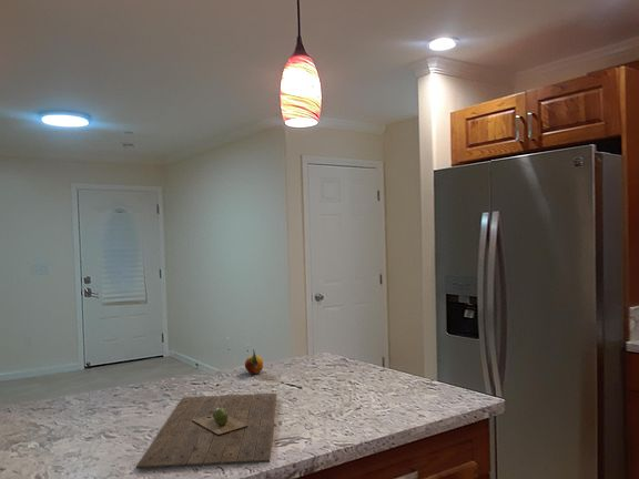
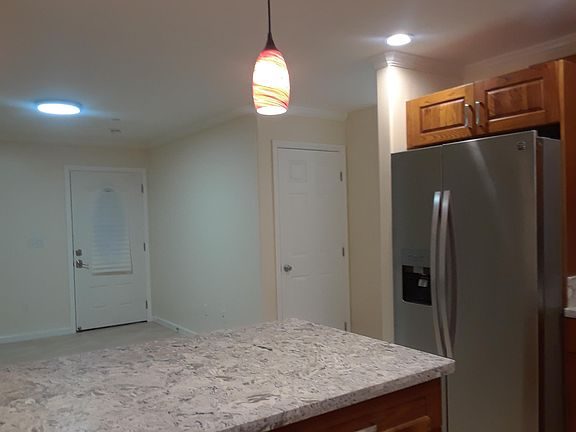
- cutting board (219, 415)
- fruit (254, 361)
